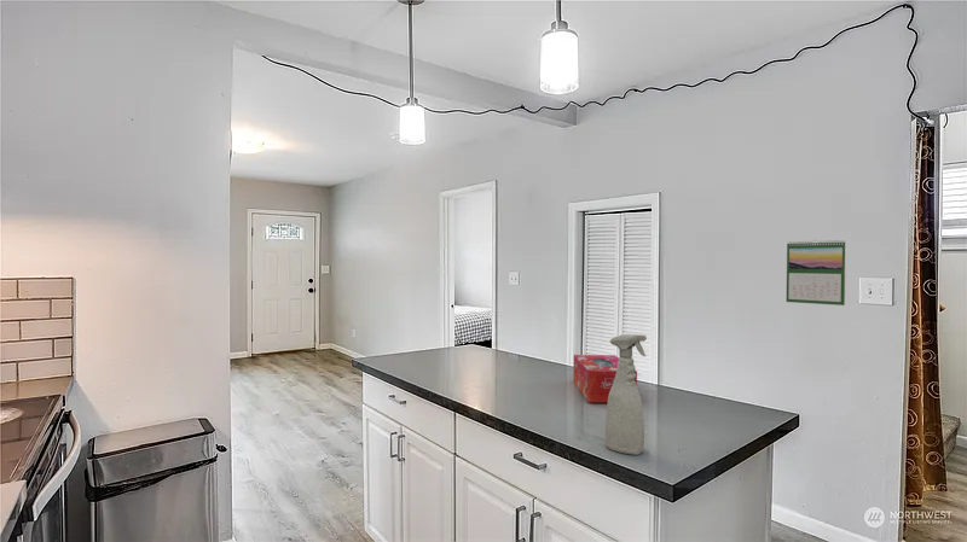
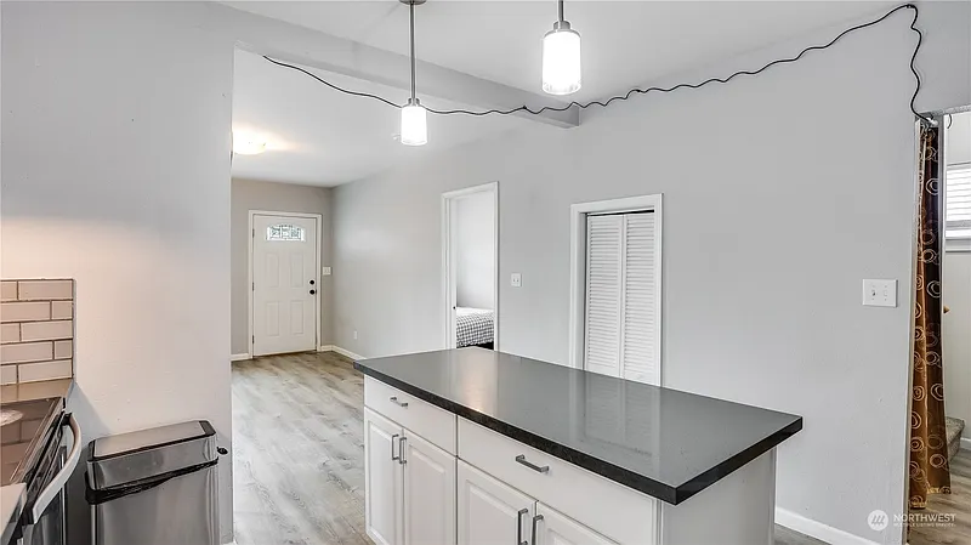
- calendar (815, 272)
- tissue box (602, 377)
- spray bottle (625, 391)
